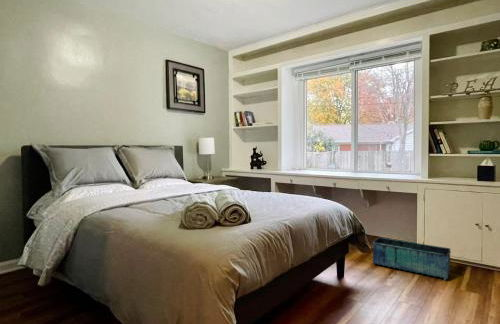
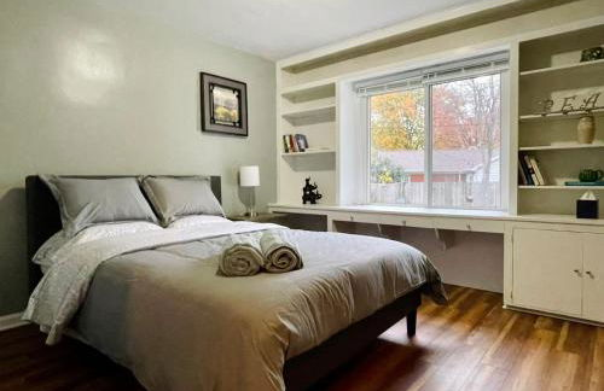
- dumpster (408, 257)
